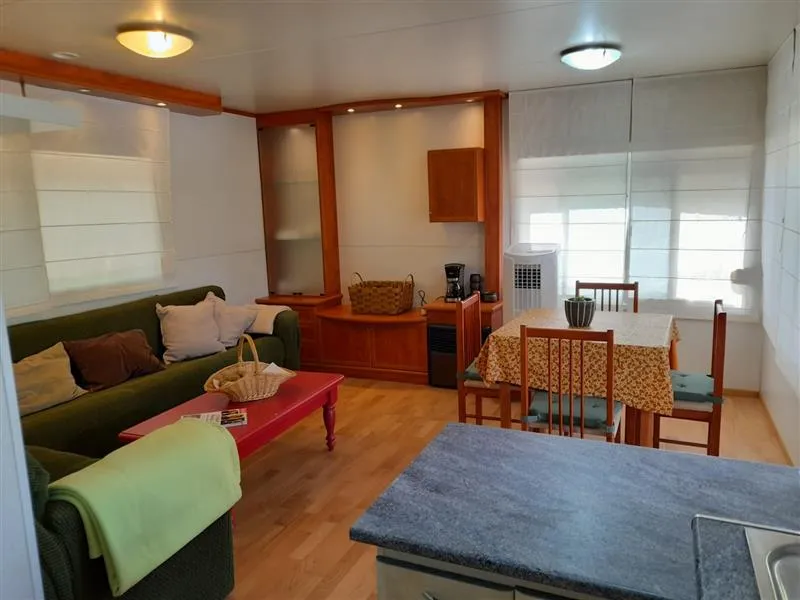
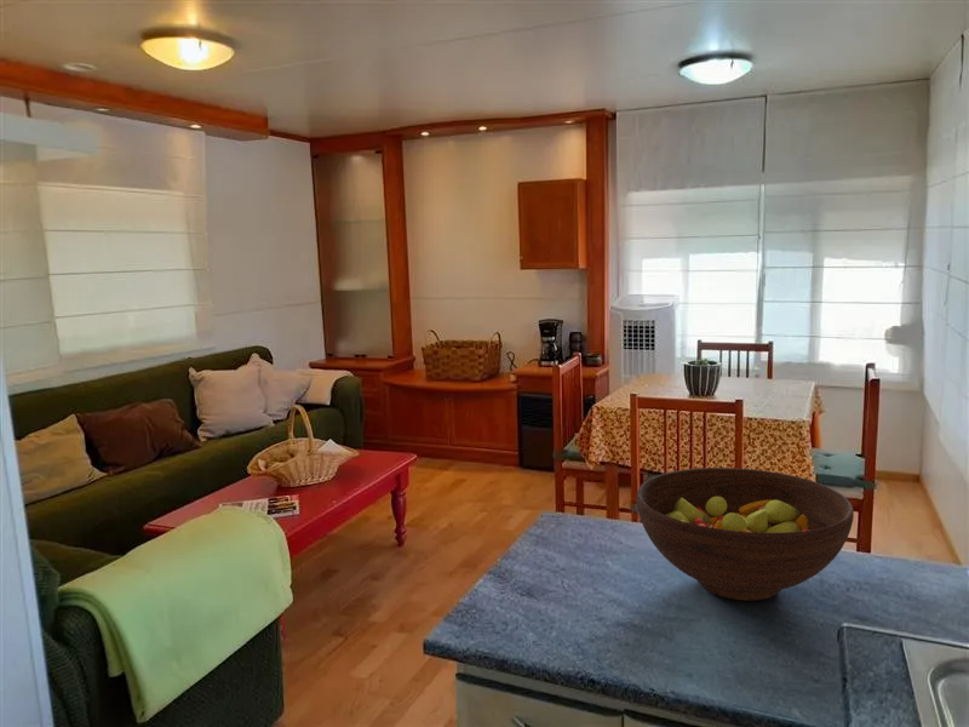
+ fruit bowl (739, 540)
